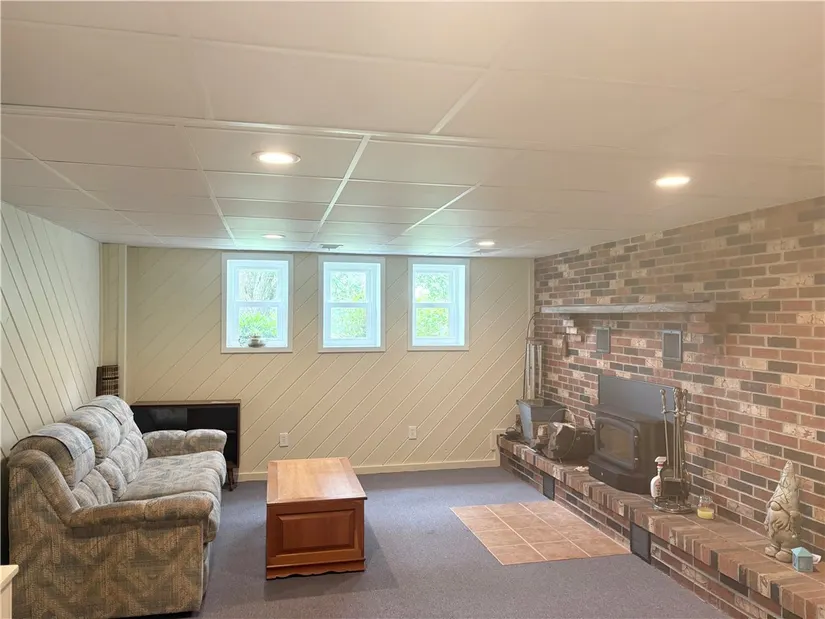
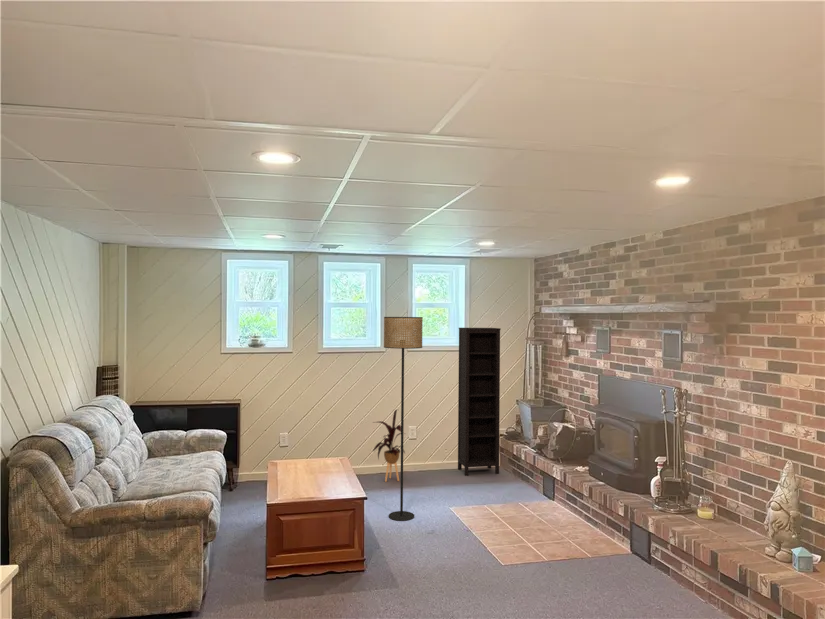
+ house plant (388, 444)
+ bookcase (478, 399)
+ floor lamp (402, 416)
